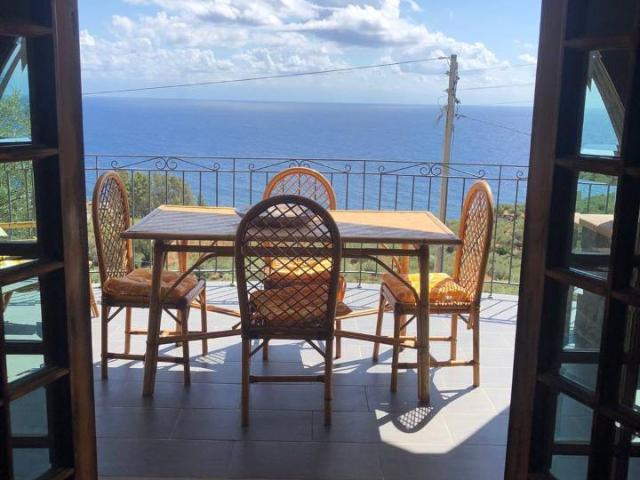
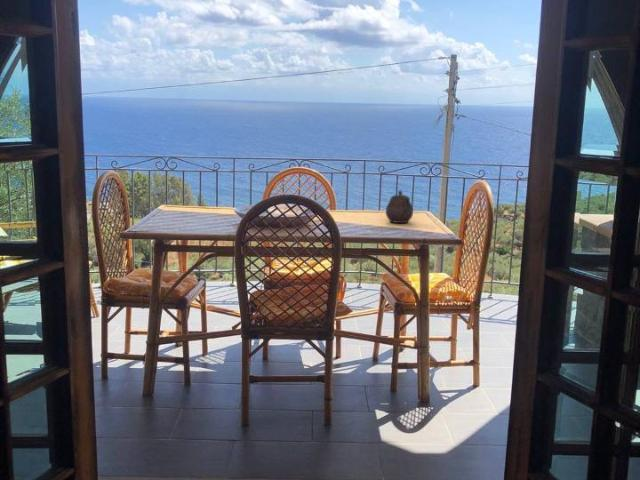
+ teapot (399, 206)
